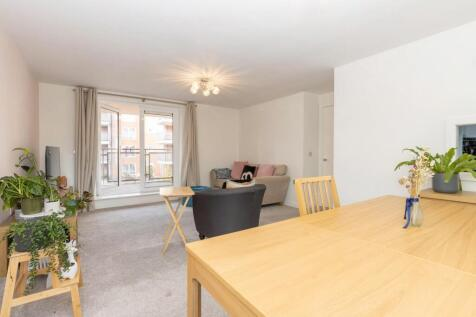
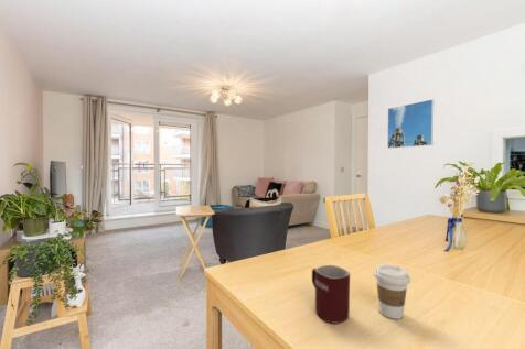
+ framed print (408, 126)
+ coffee cup (390, 291)
+ mug (326, 290)
